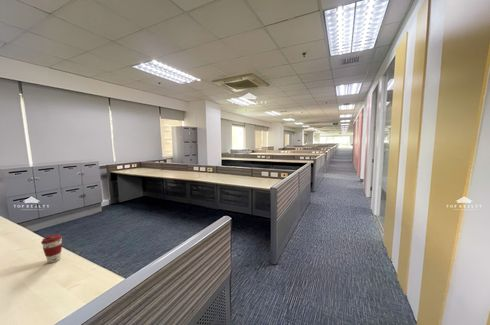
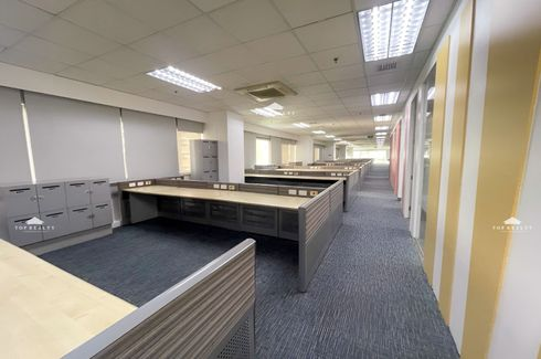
- coffee cup (53, 248)
